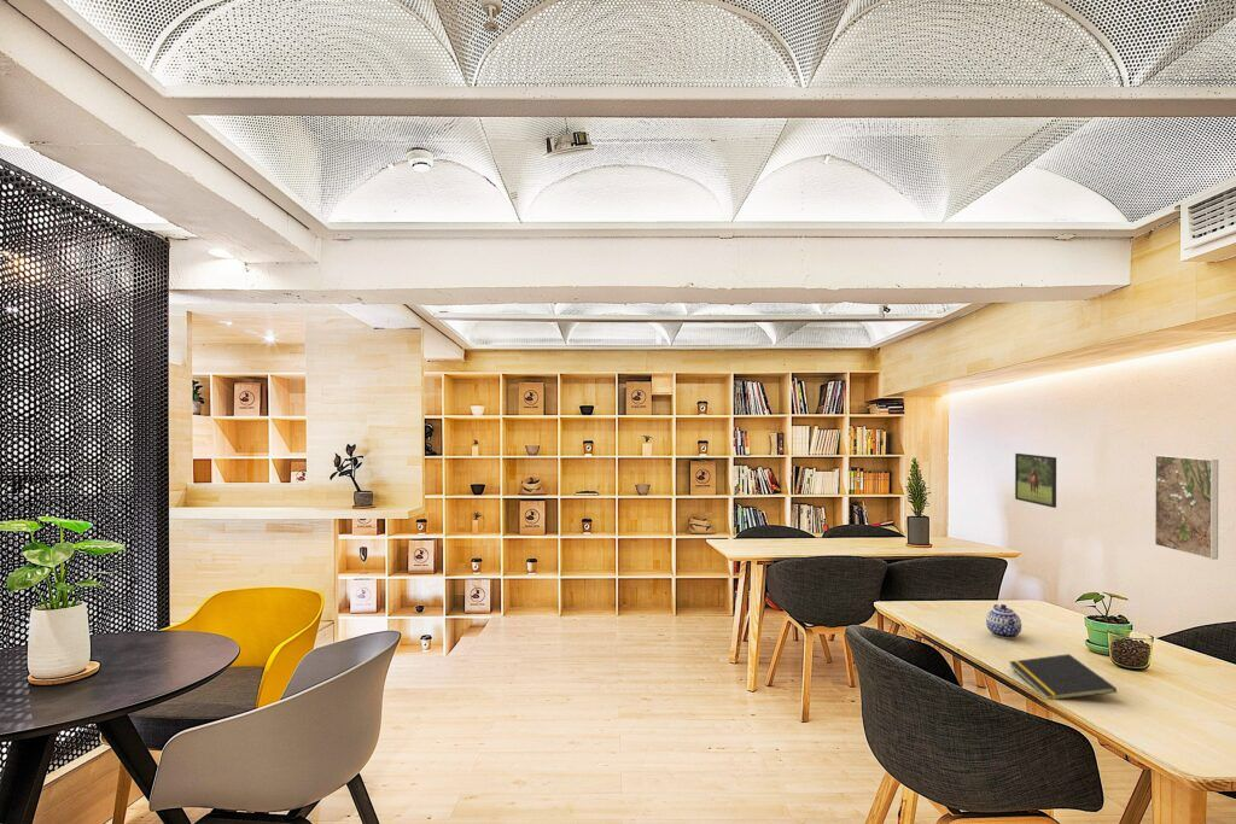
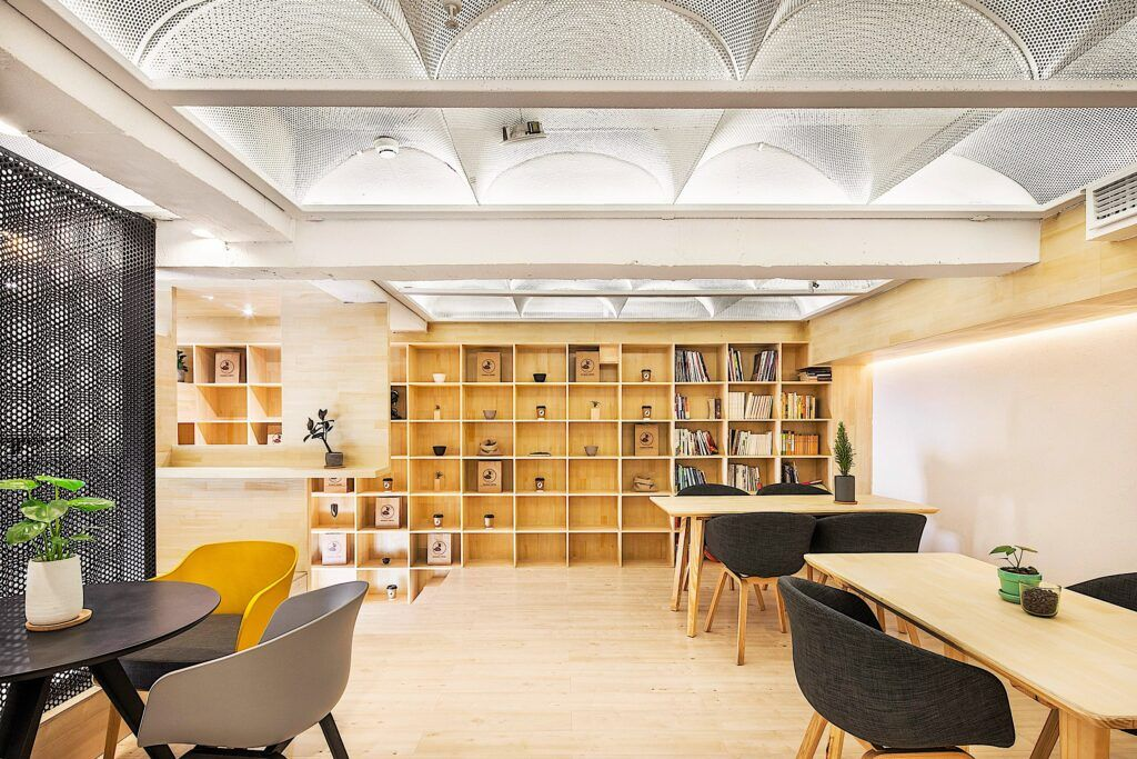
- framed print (1184, 504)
- notepad (1059, 676)
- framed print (1034, 479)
- teapot (1003, 619)
